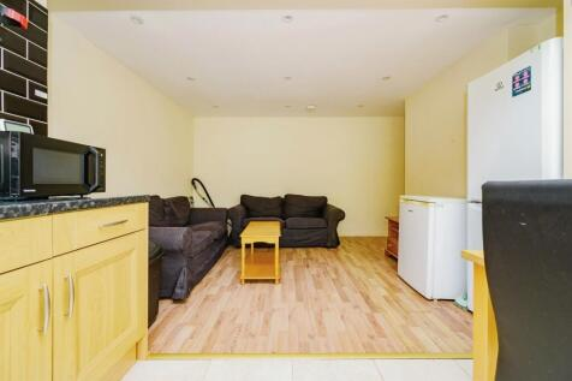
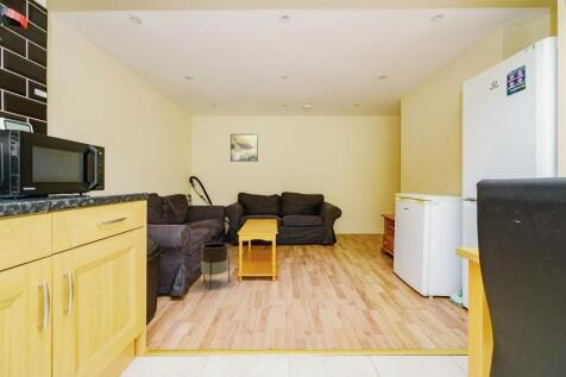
+ planter (214, 265)
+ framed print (244, 147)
